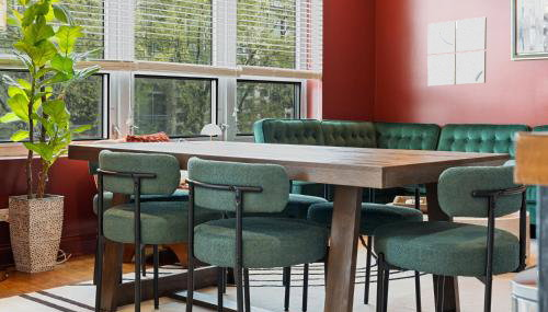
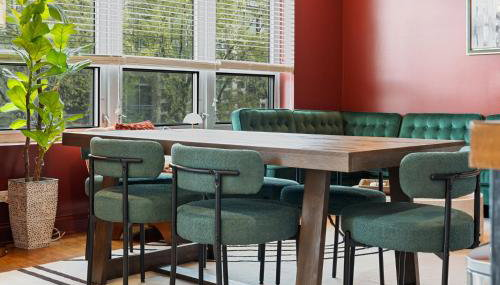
- wall art (455, 51)
